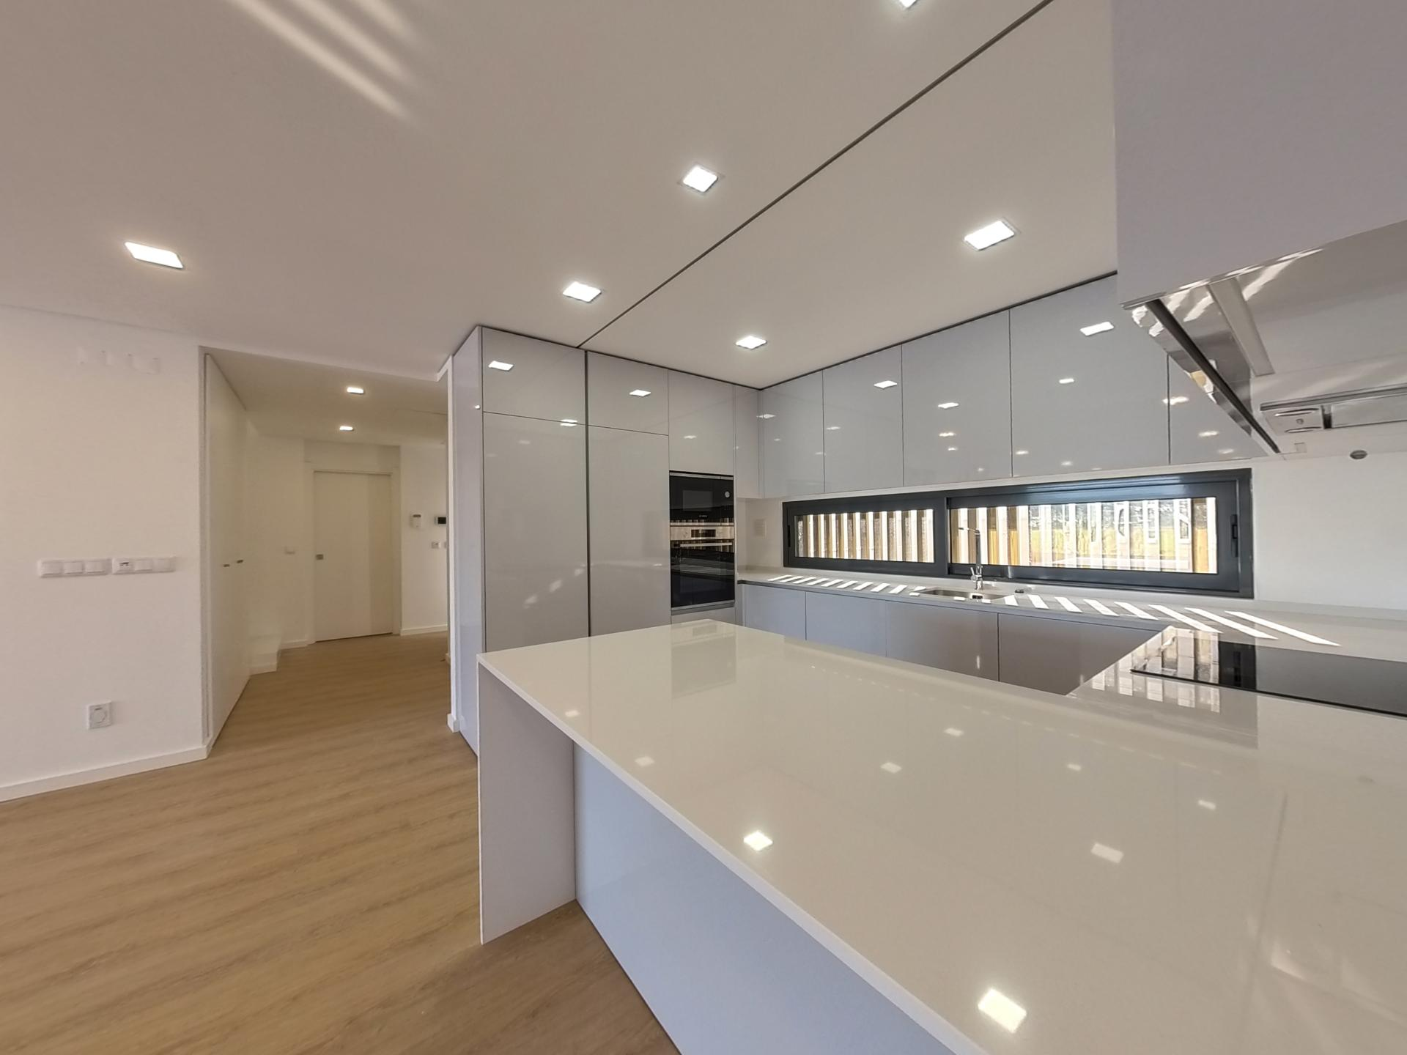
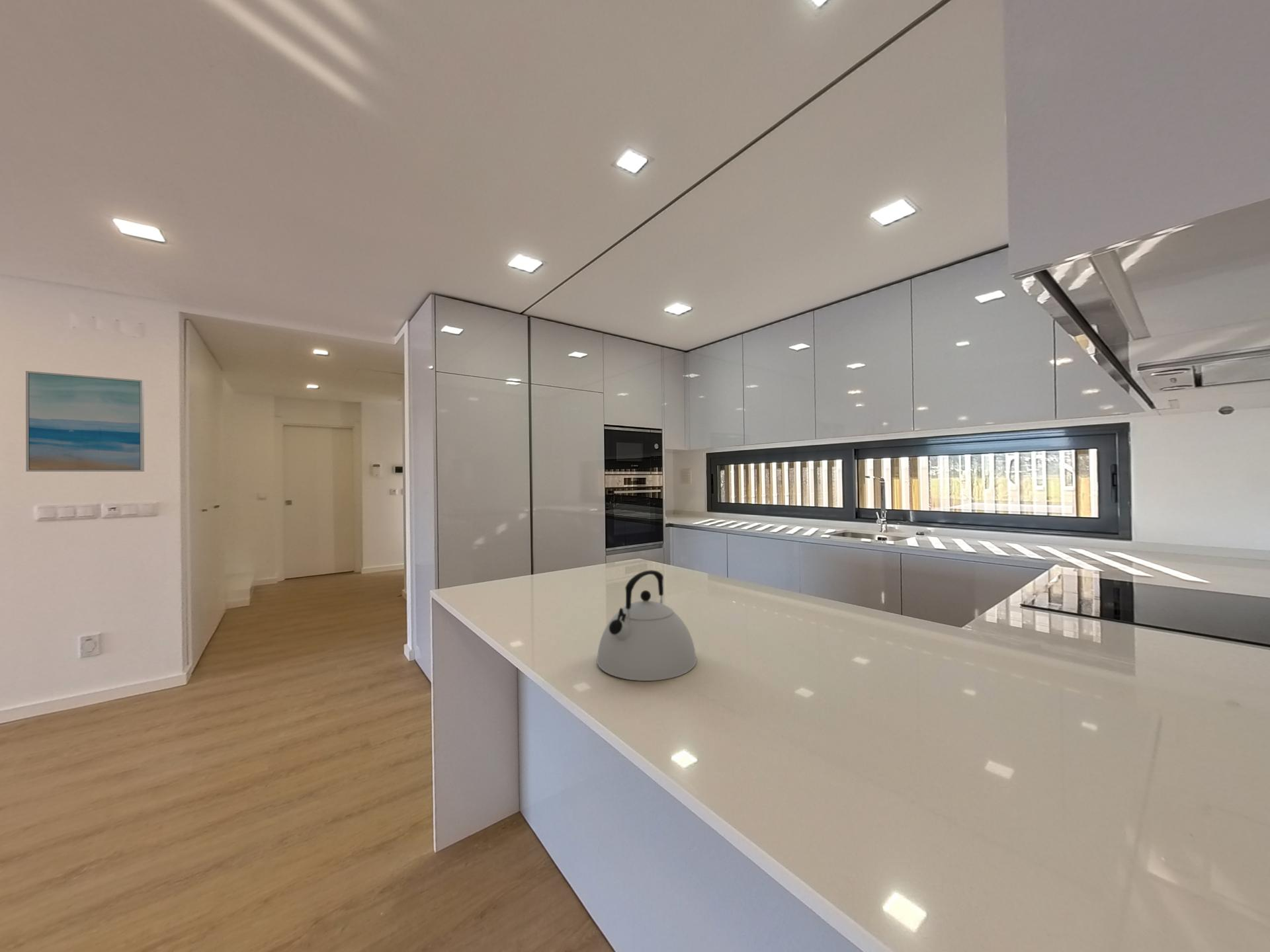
+ kettle (644, 615)
+ wall art (88, 424)
